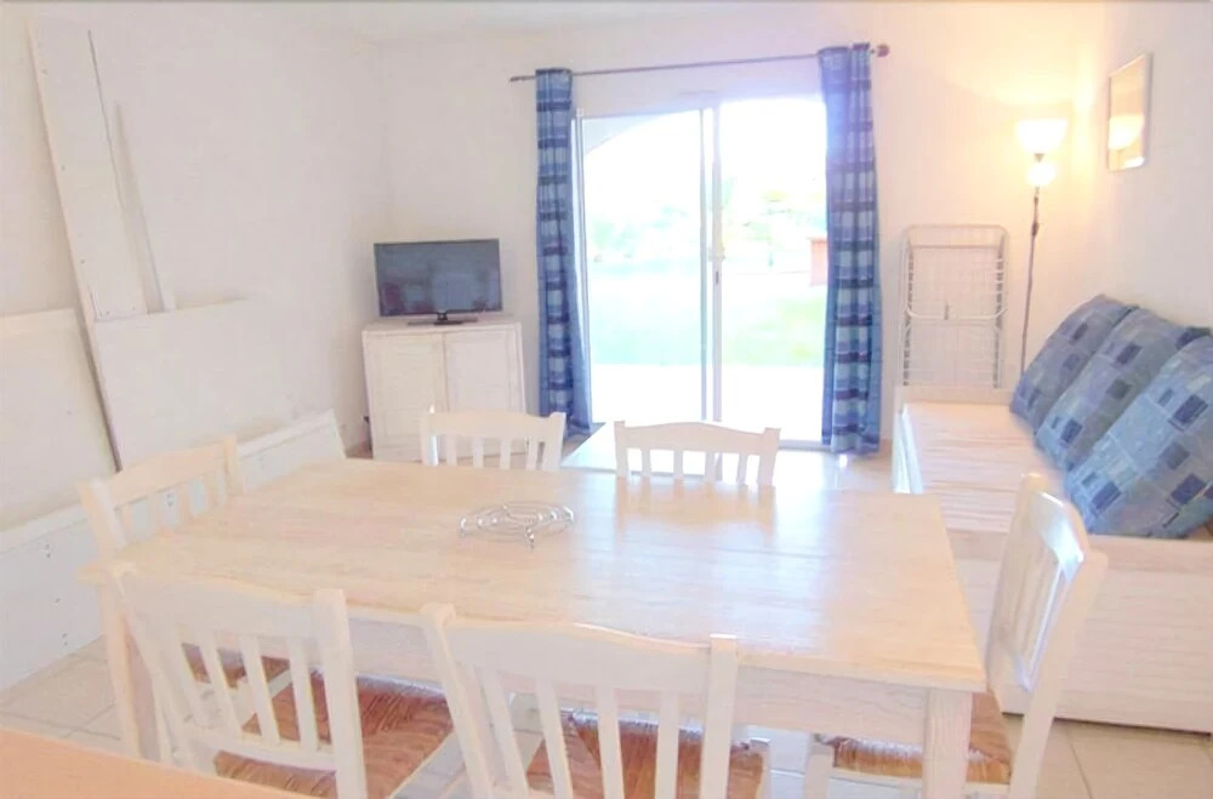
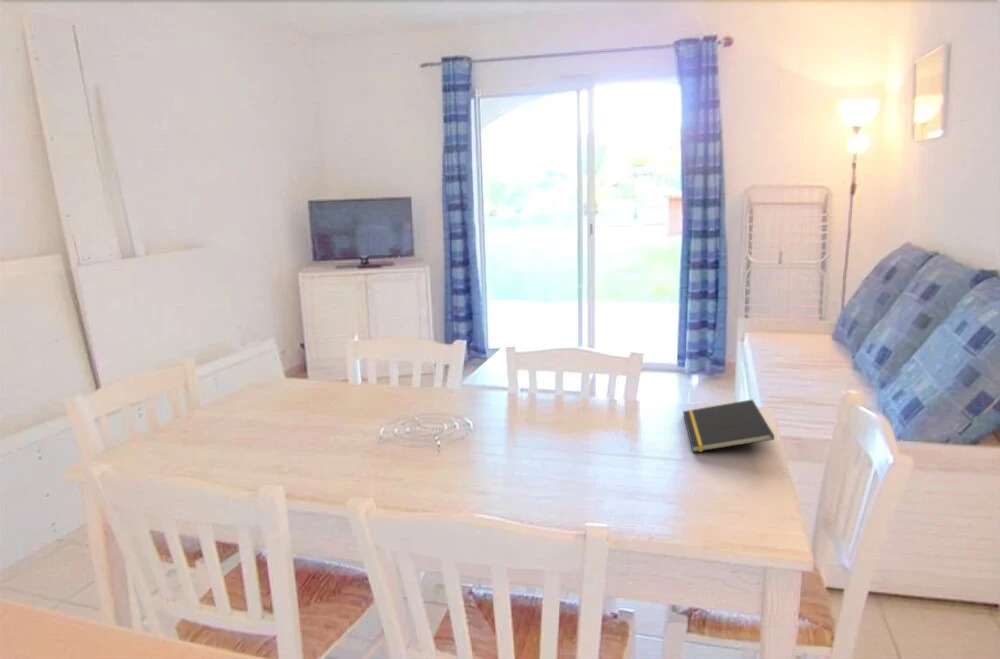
+ notepad (724, 424)
